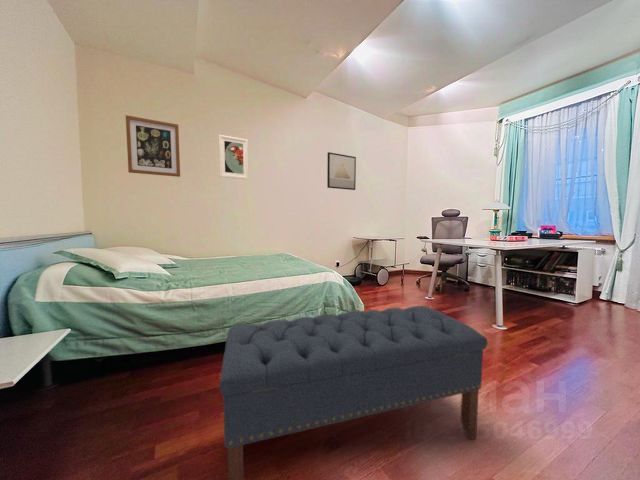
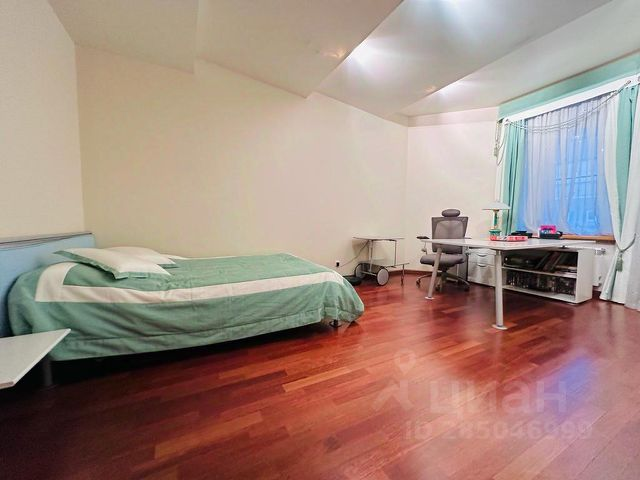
- wall art (341, 171)
- bench (352, 378)
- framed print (234, 157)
- wall art (154, 147)
